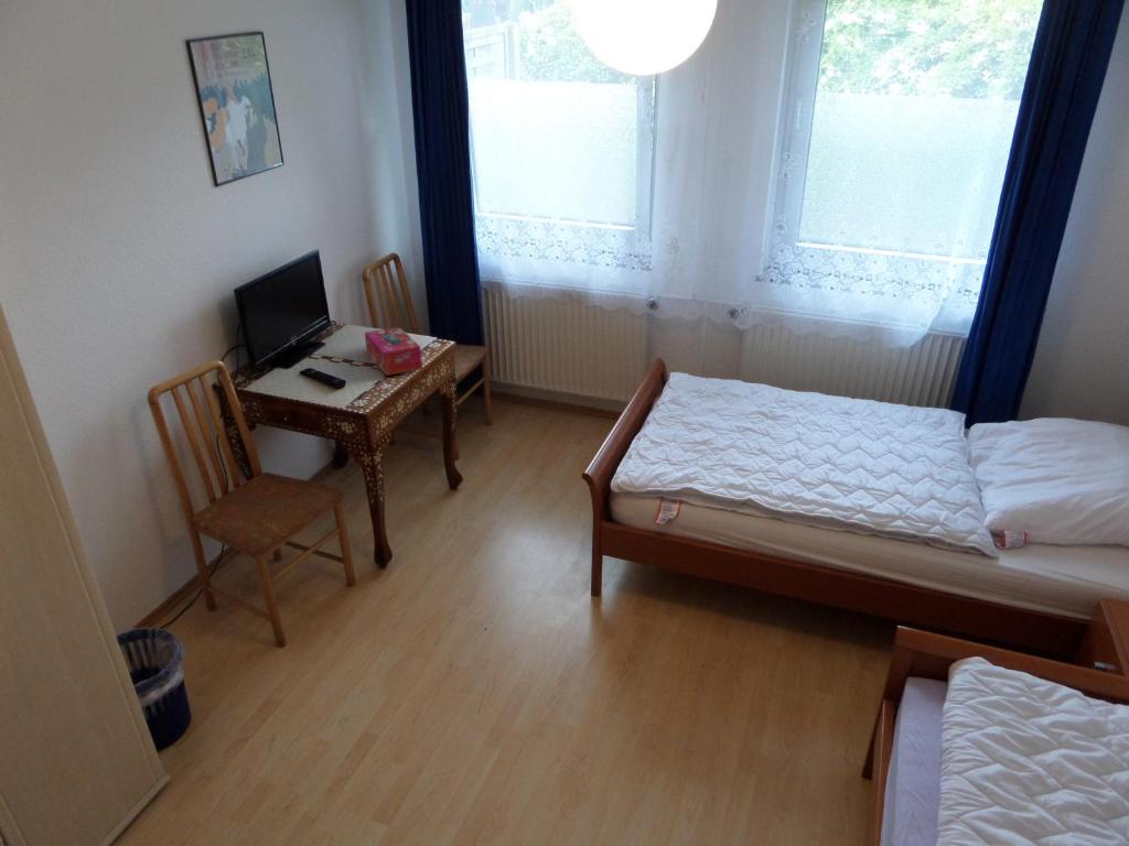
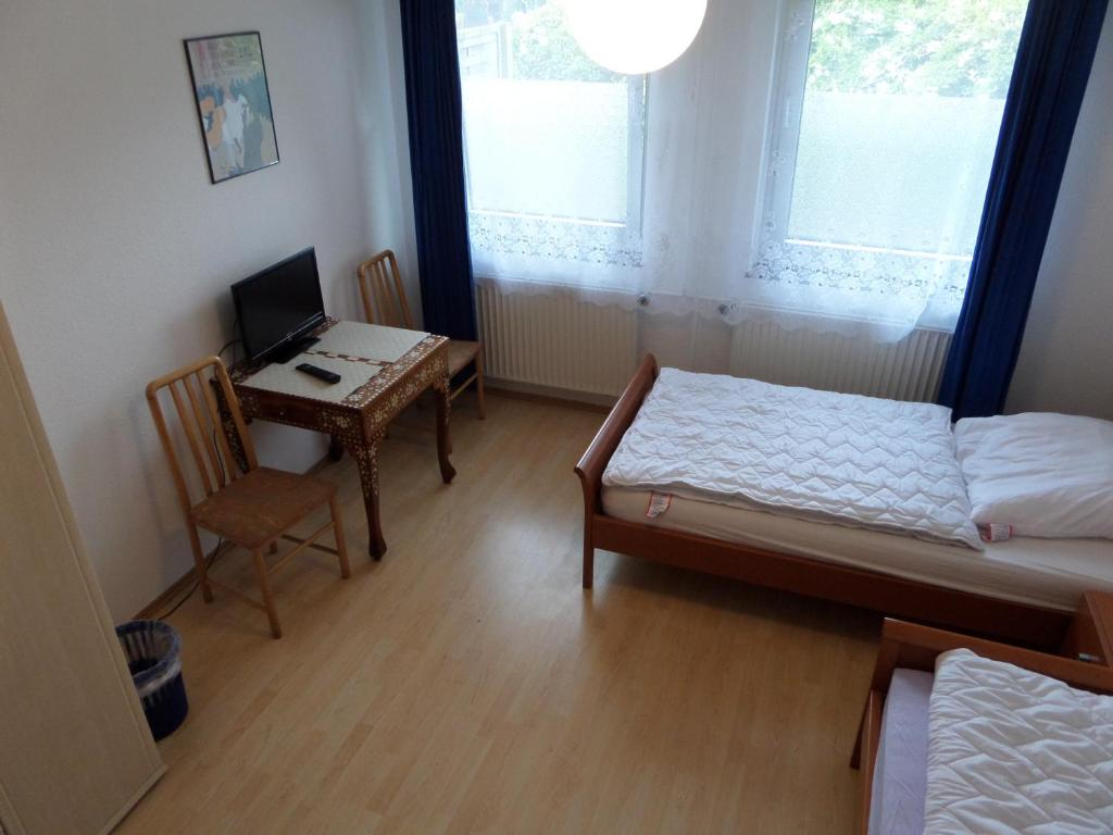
- tissue box (393, 349)
